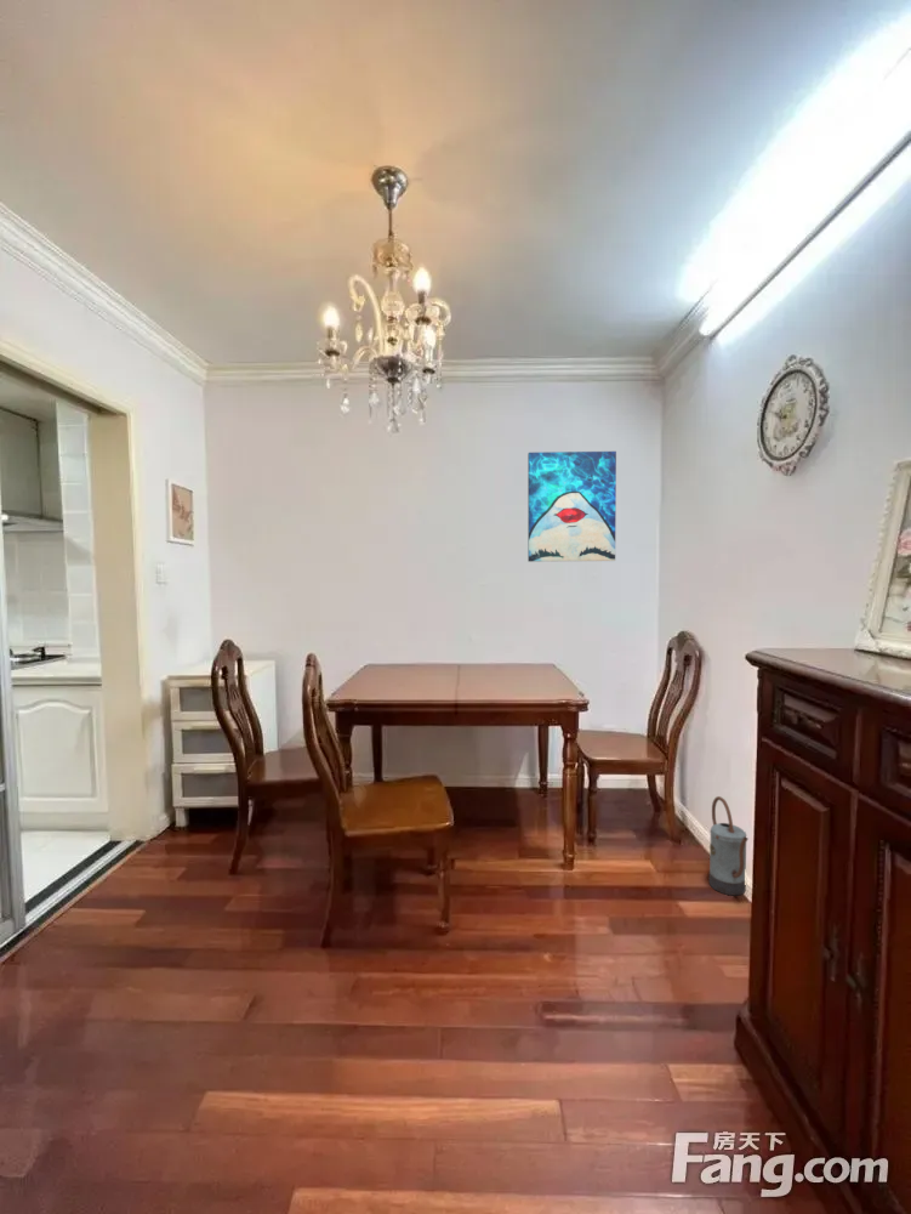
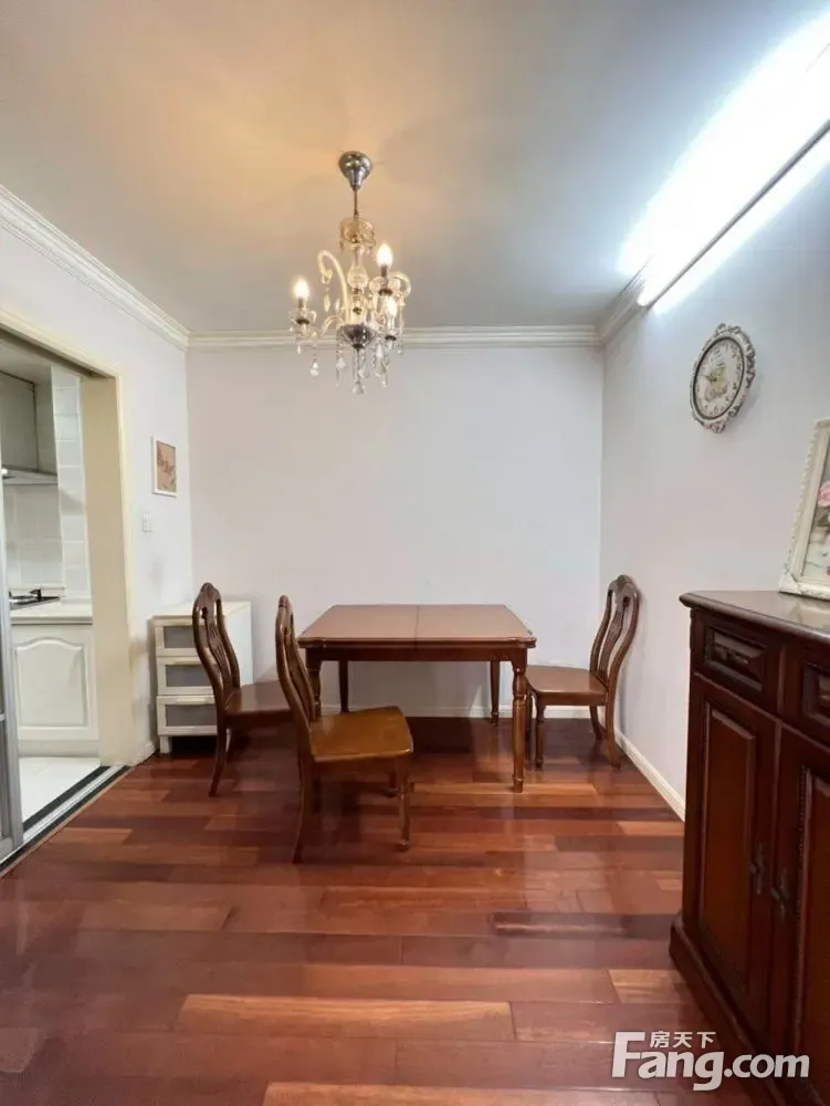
- wall art (571, 506)
- watering can (728, 845)
